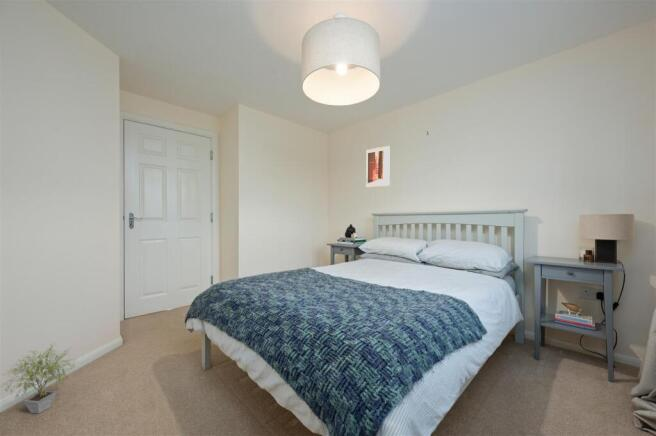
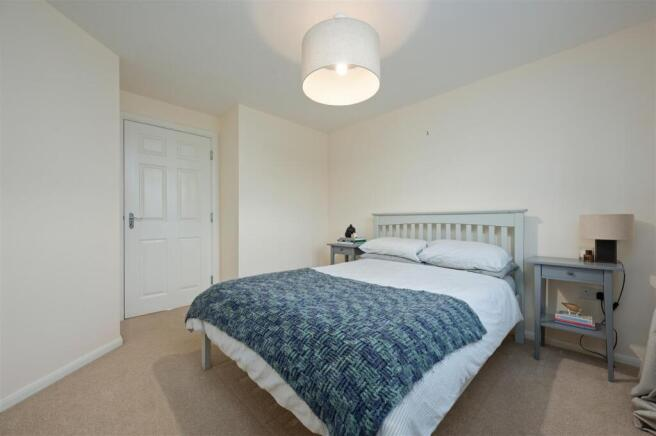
- potted plant (40, 376)
- wall art (377, 167)
